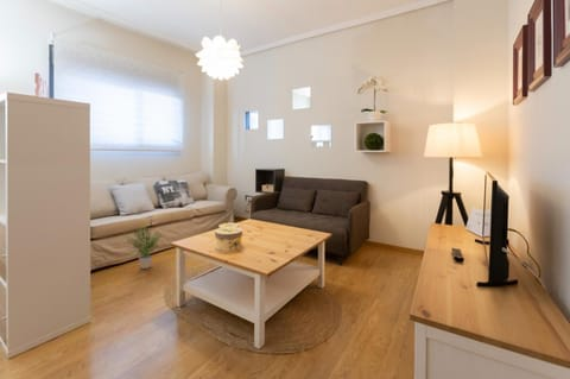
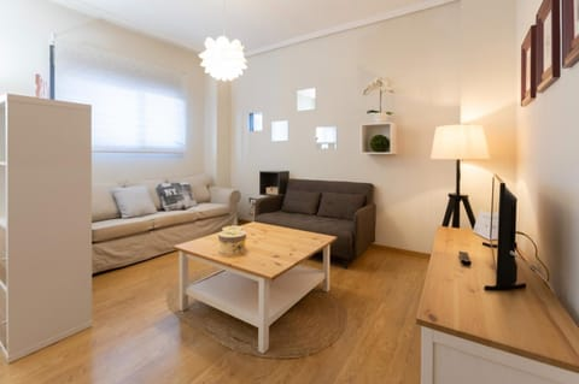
- potted plant (145, 246)
